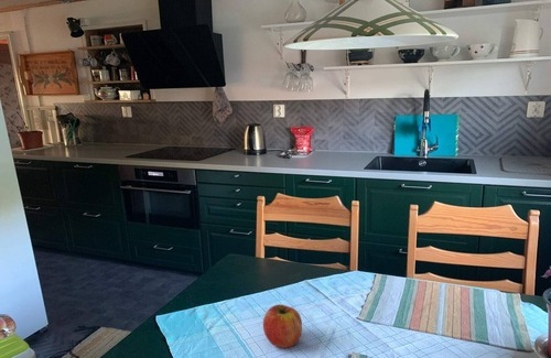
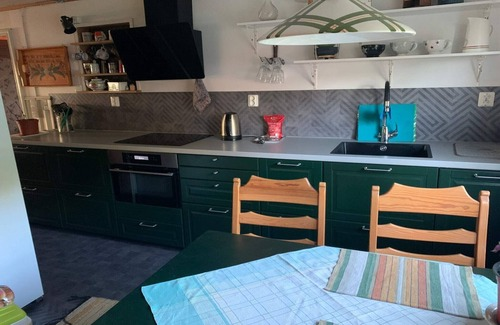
- fruit (282, 324)
